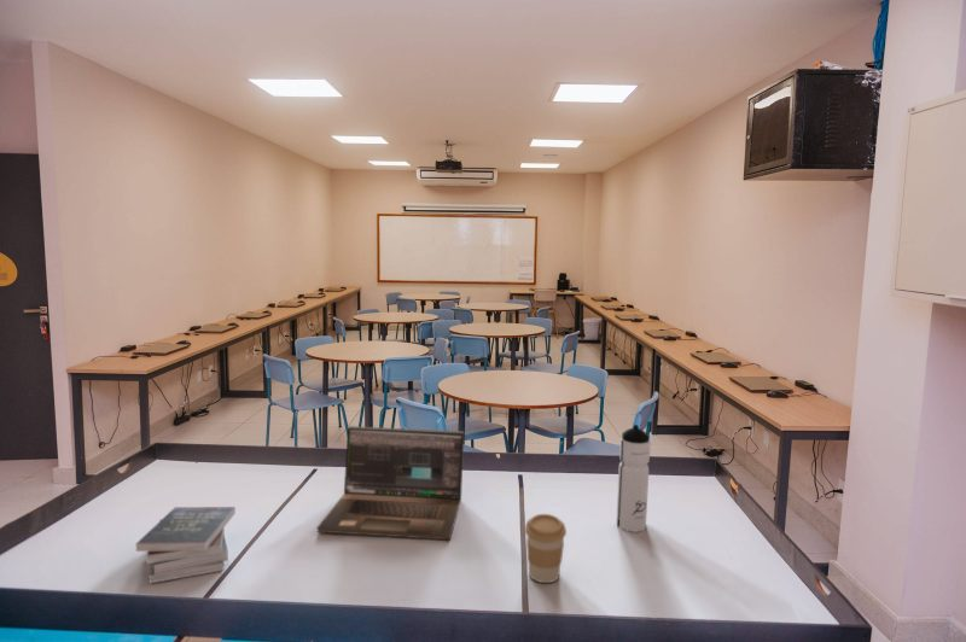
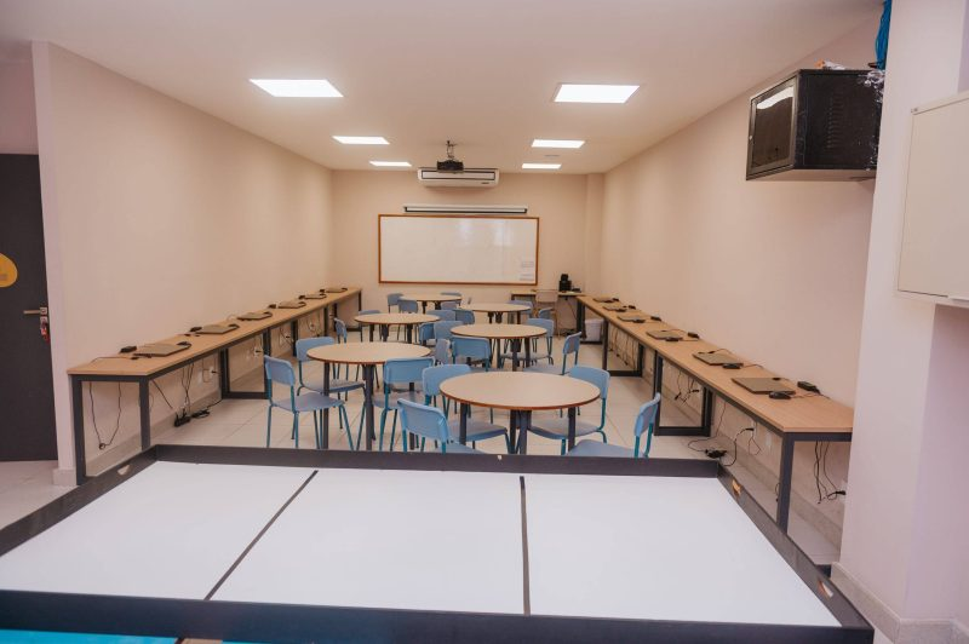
- water bottle (633, 475)
- laptop (395, 478)
- coffee cup (545, 547)
- book (188, 539)
